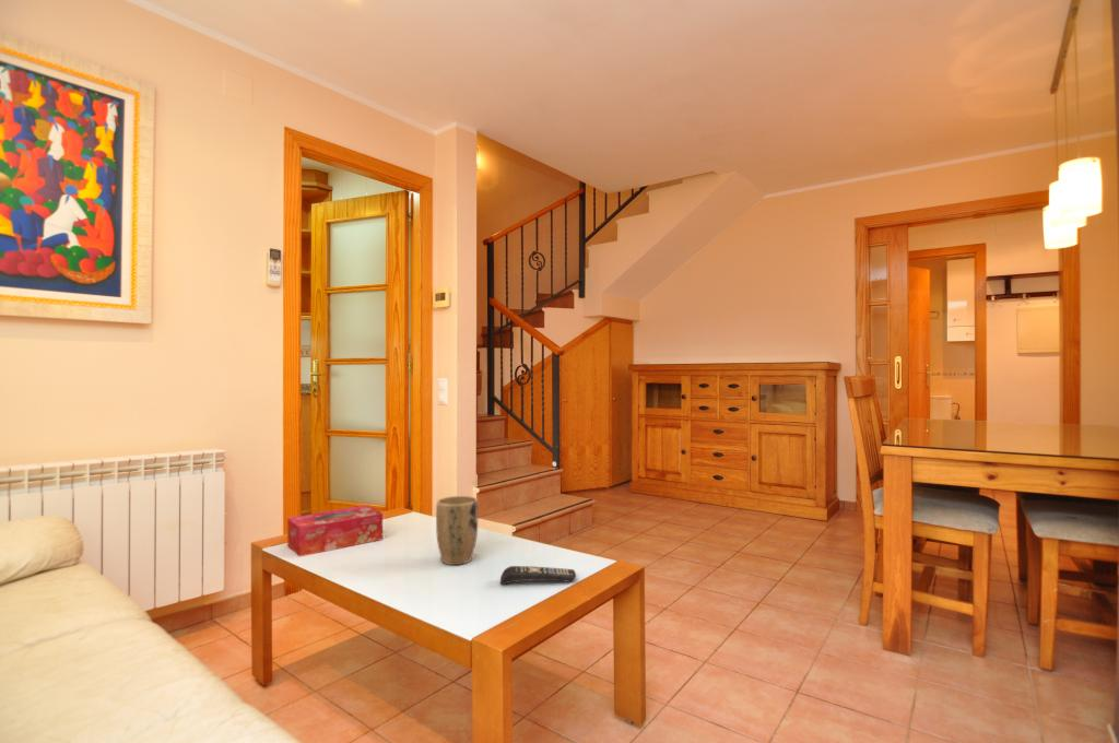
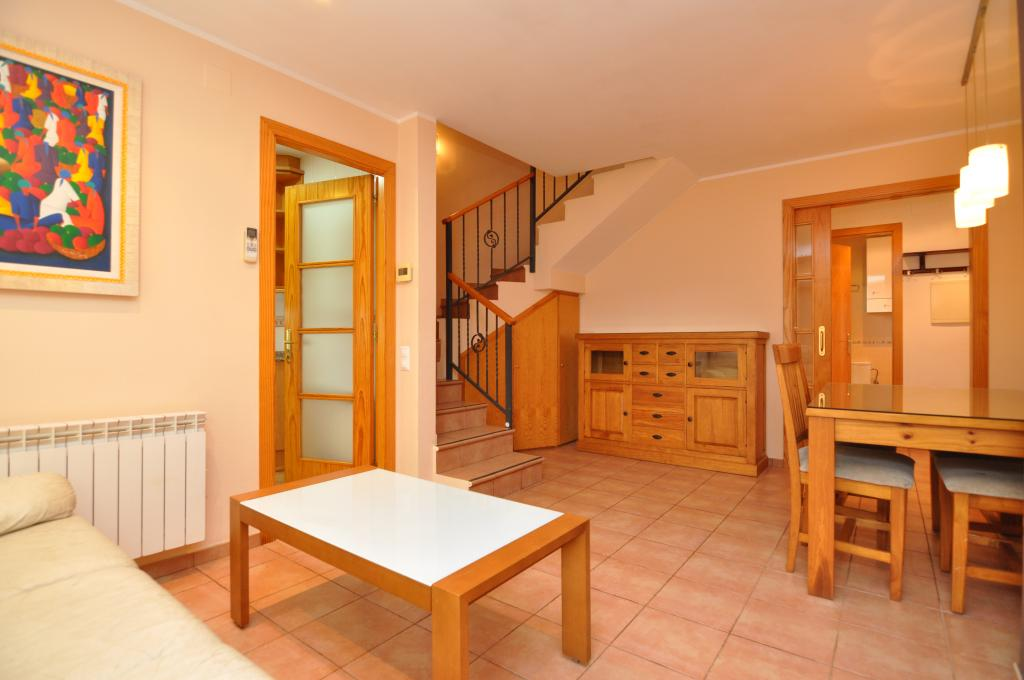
- plant pot (457, 530)
- remote control (538, 574)
- tissue box (335, 529)
